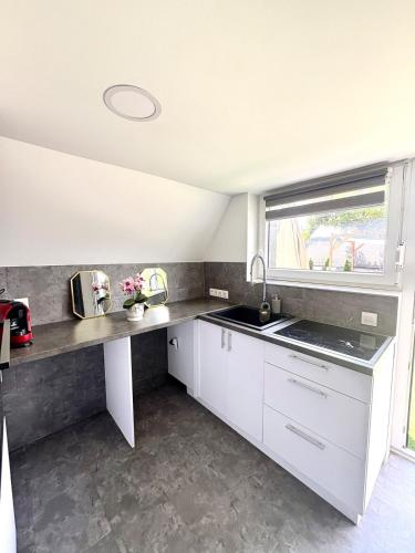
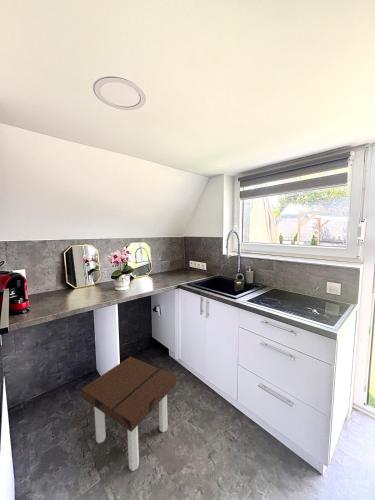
+ side table (131, 407)
